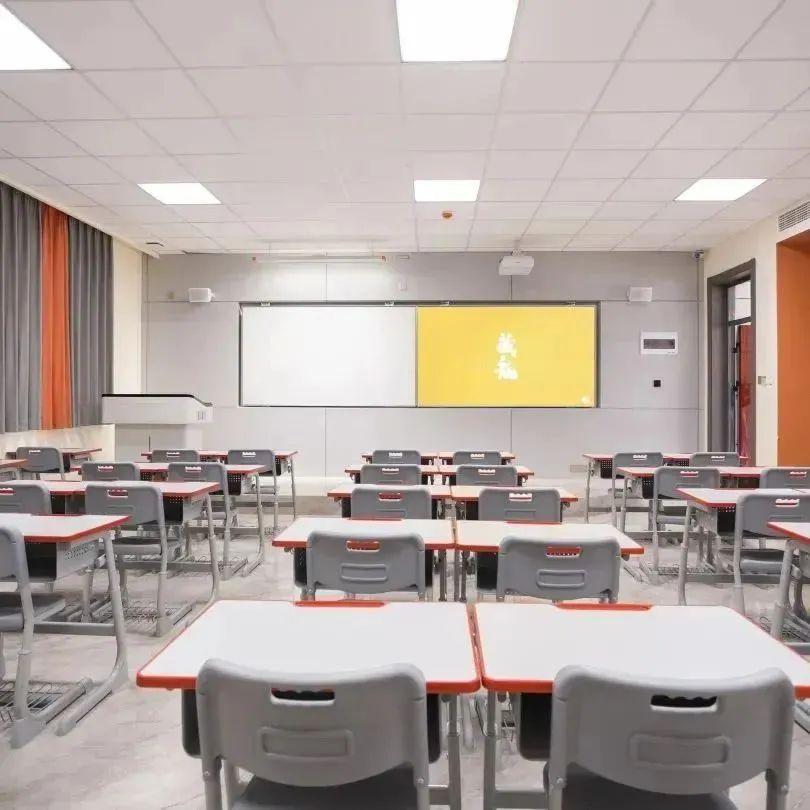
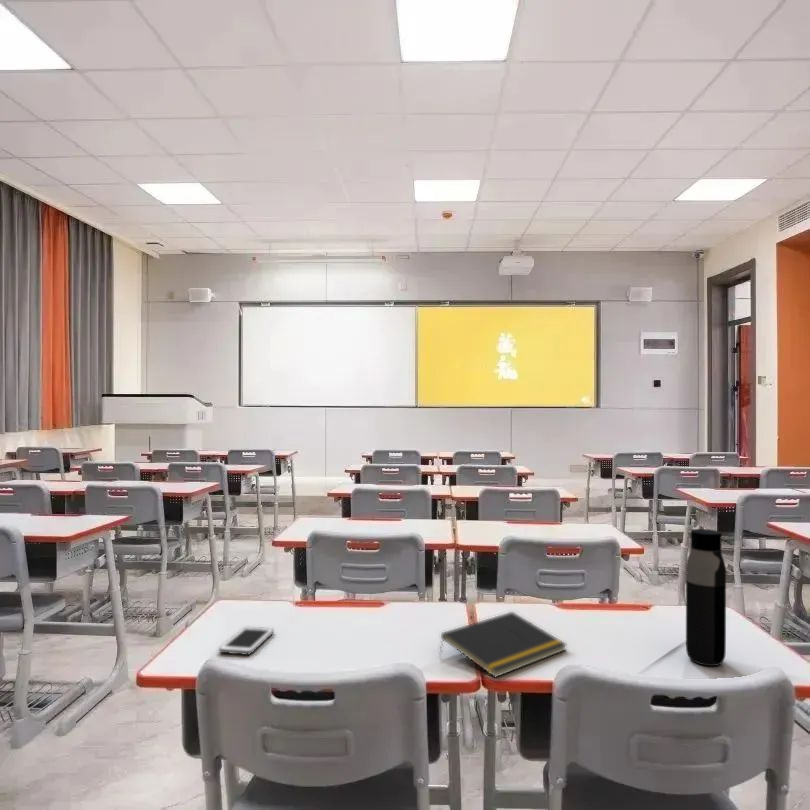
+ notepad (504, 641)
+ water bottle (705, 595)
+ cell phone (247, 640)
